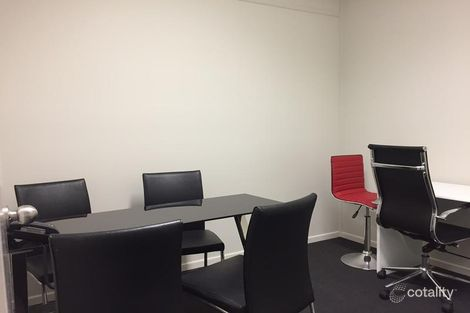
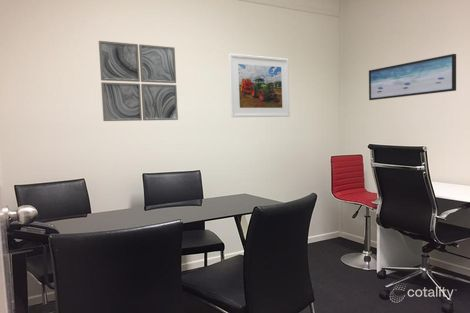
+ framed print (260, 86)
+ wall art (408, 79)
+ wall art (139, 81)
